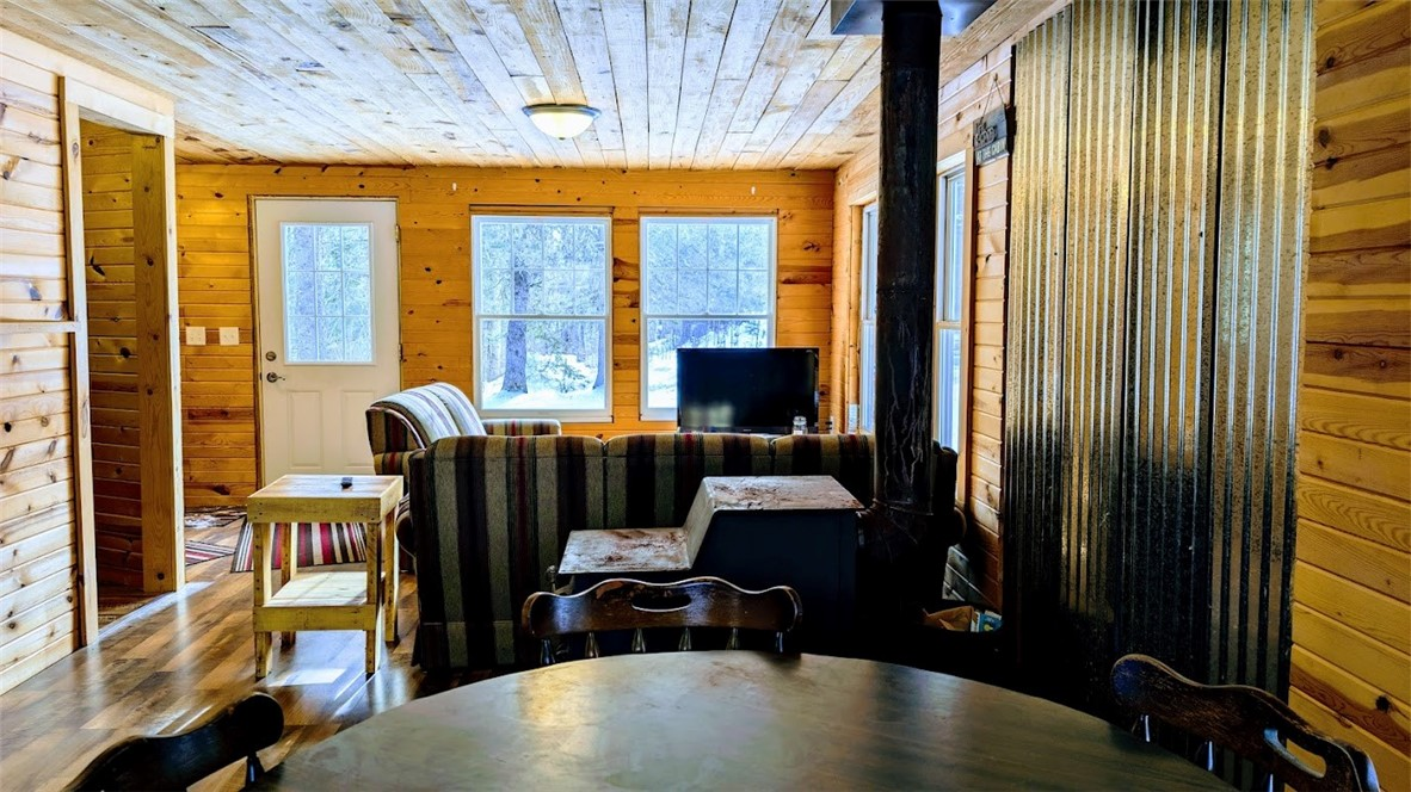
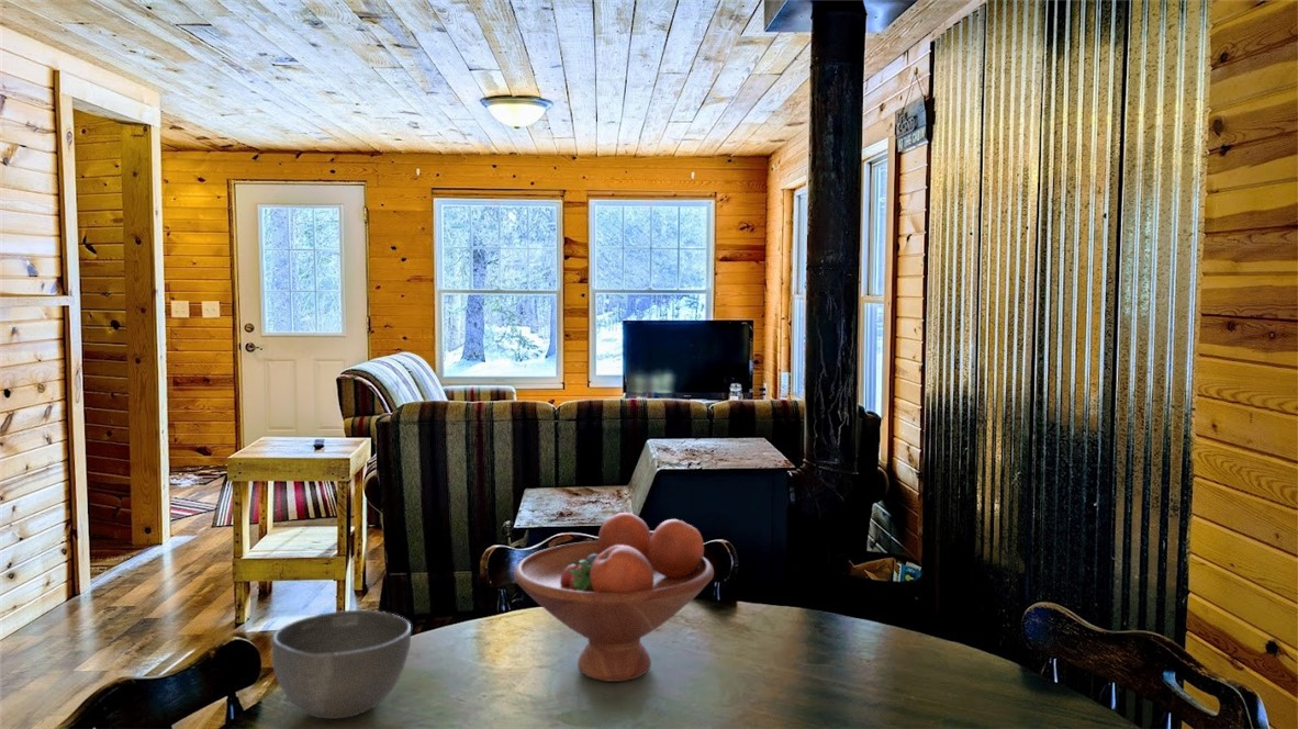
+ fruit bowl (614, 596)
+ bowl (343, 668)
